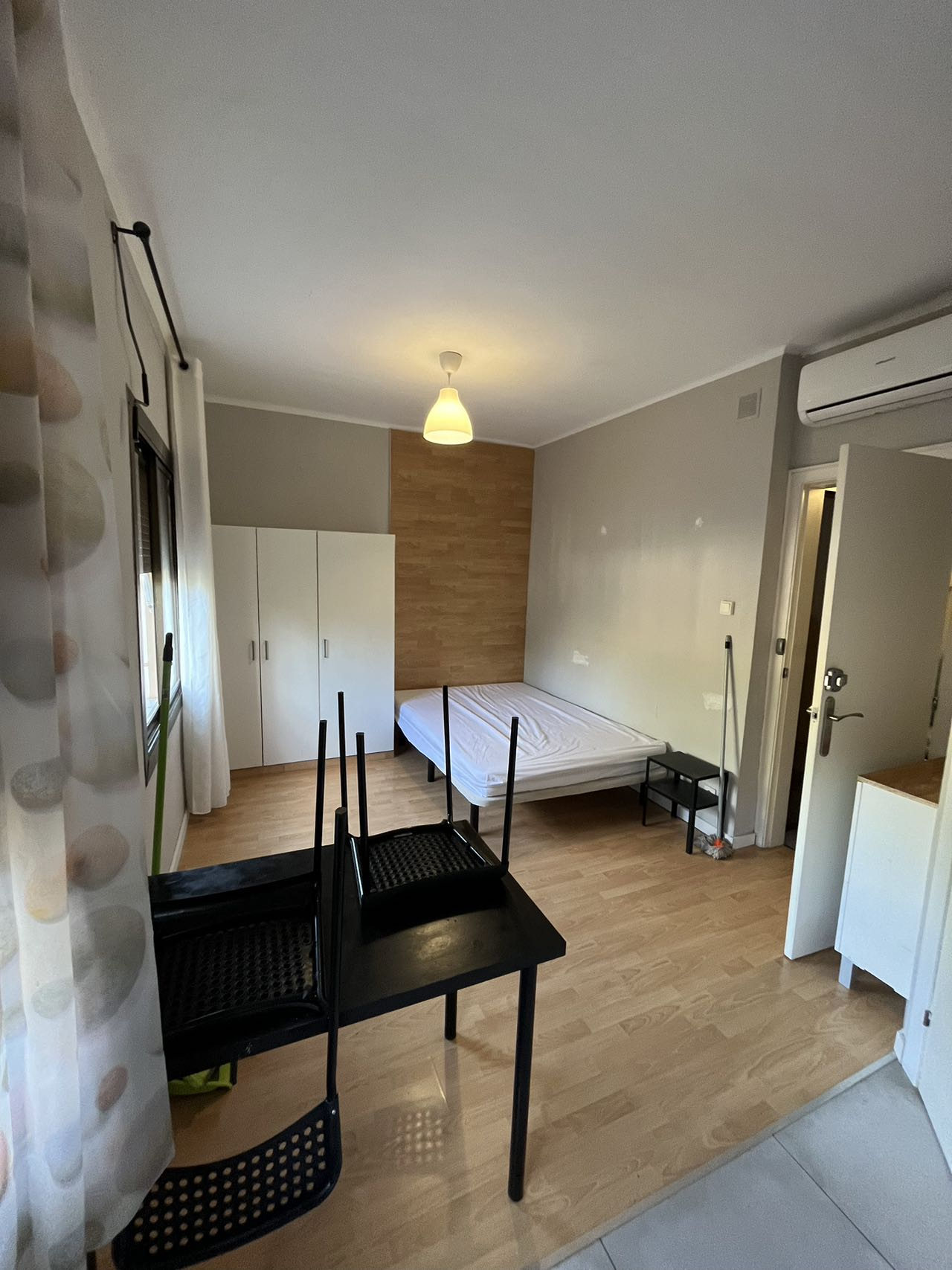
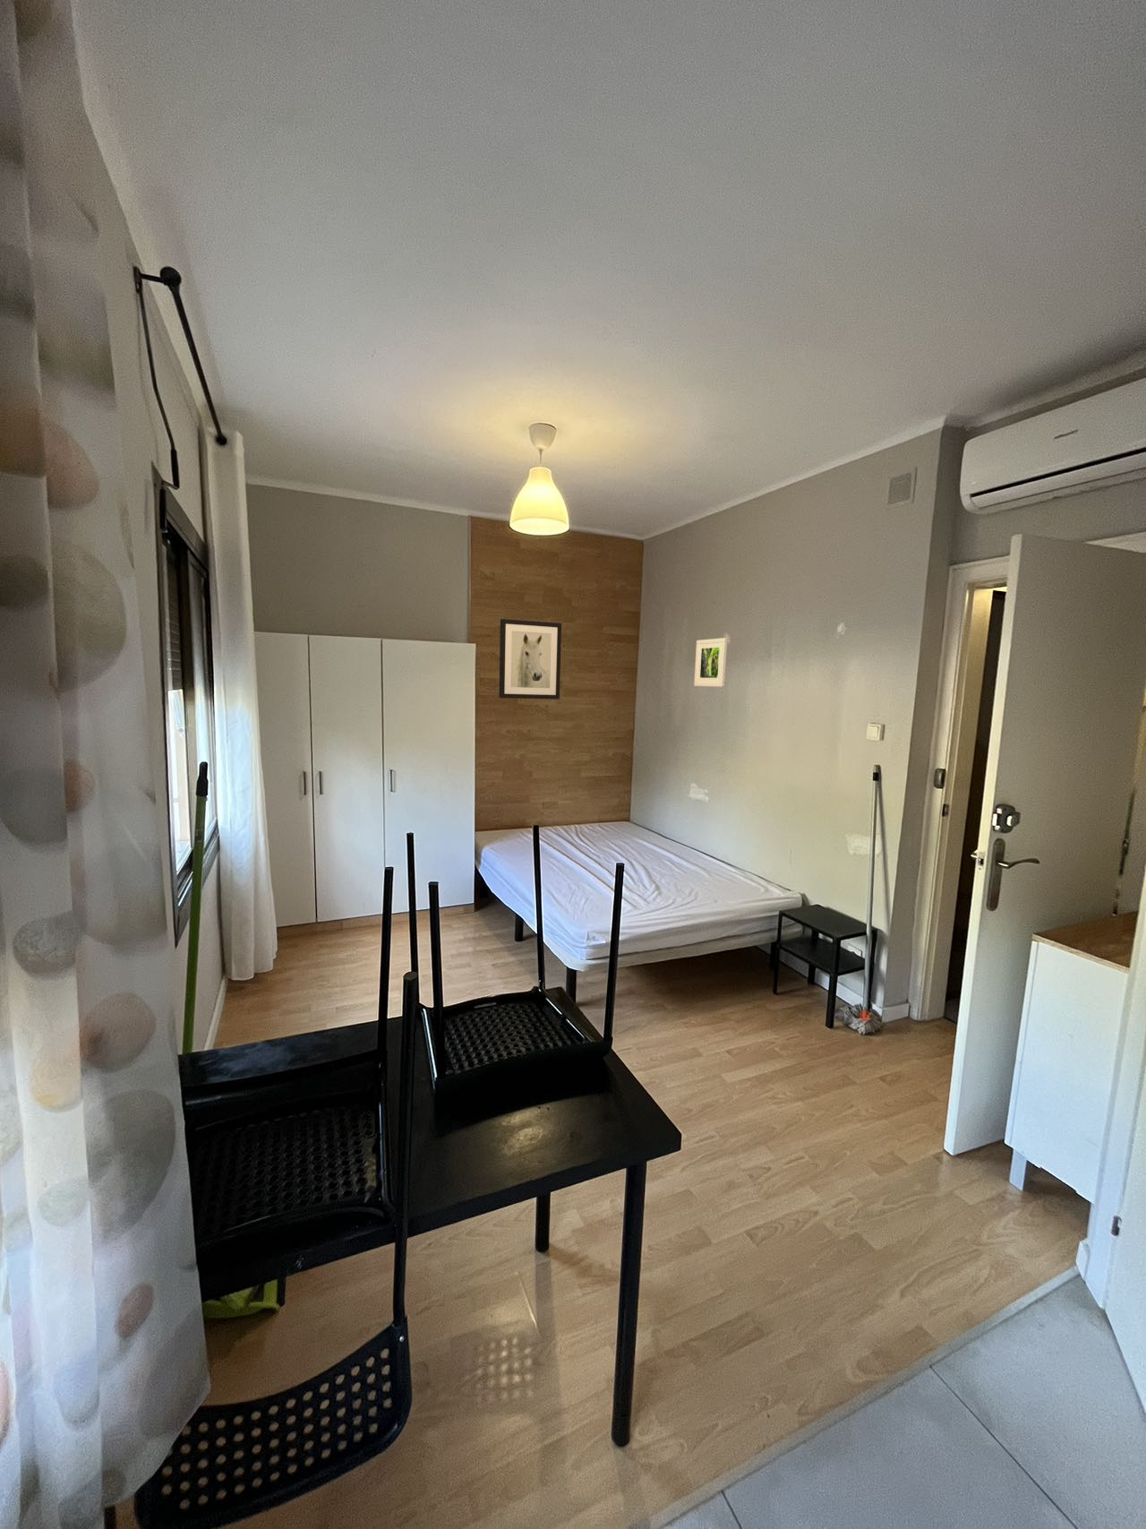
+ wall art (530, 660)
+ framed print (710, 663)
